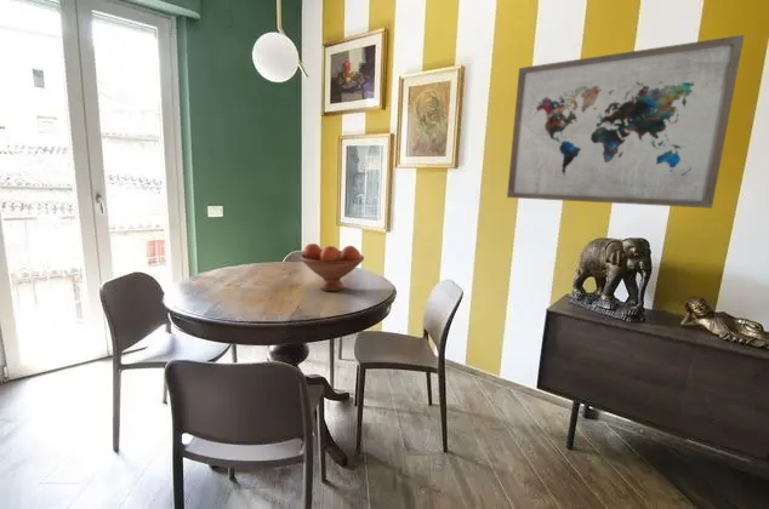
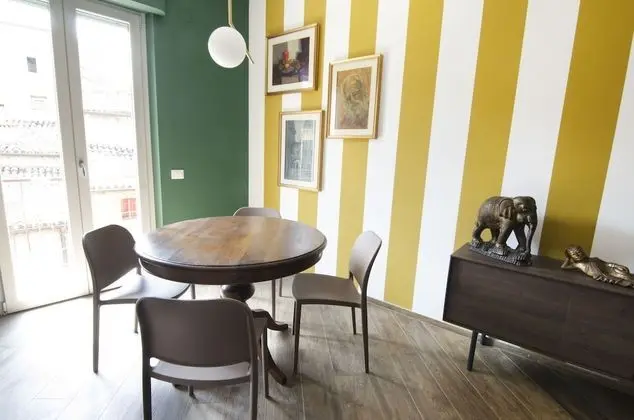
- fruit bowl (331, 265)
- wall art (605, 130)
